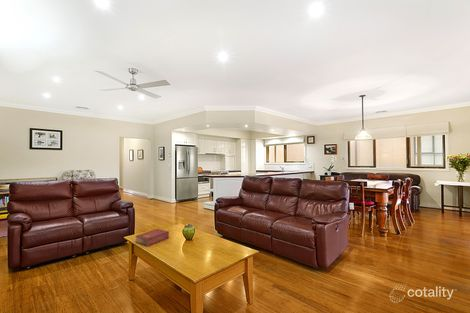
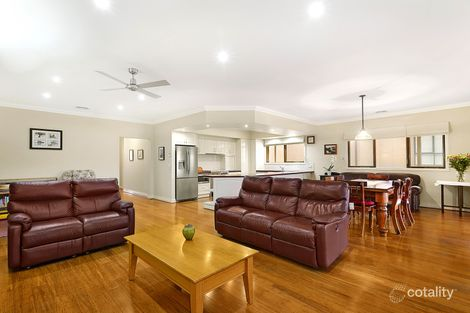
- book (152, 237)
